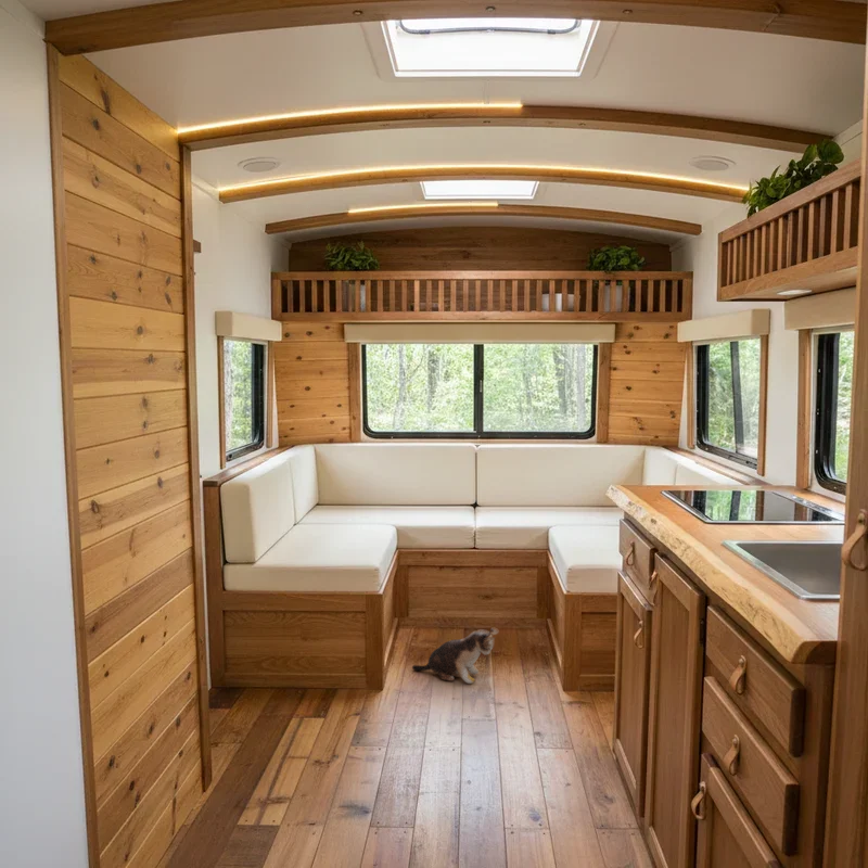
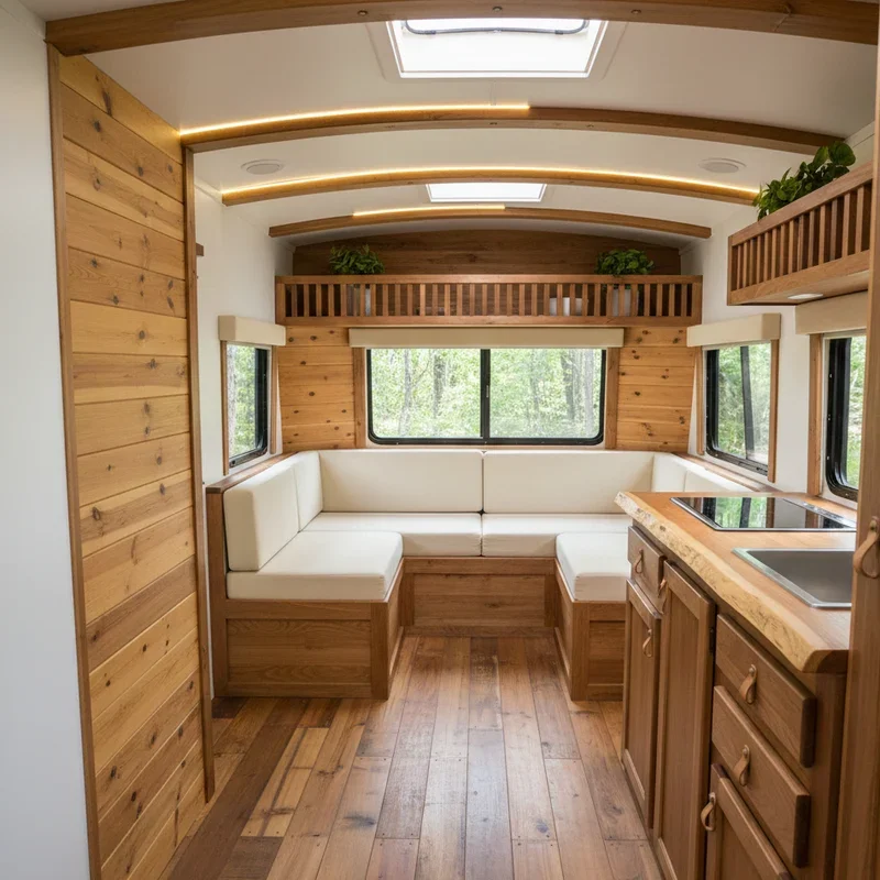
- plush toy (454, 650)
